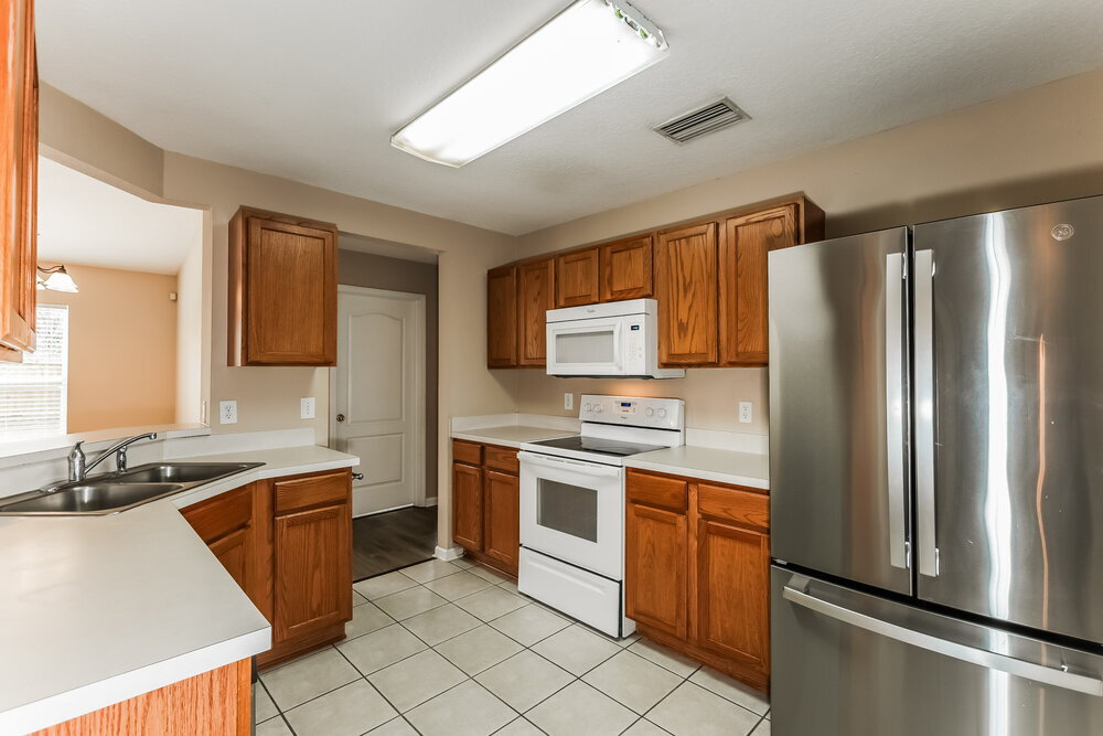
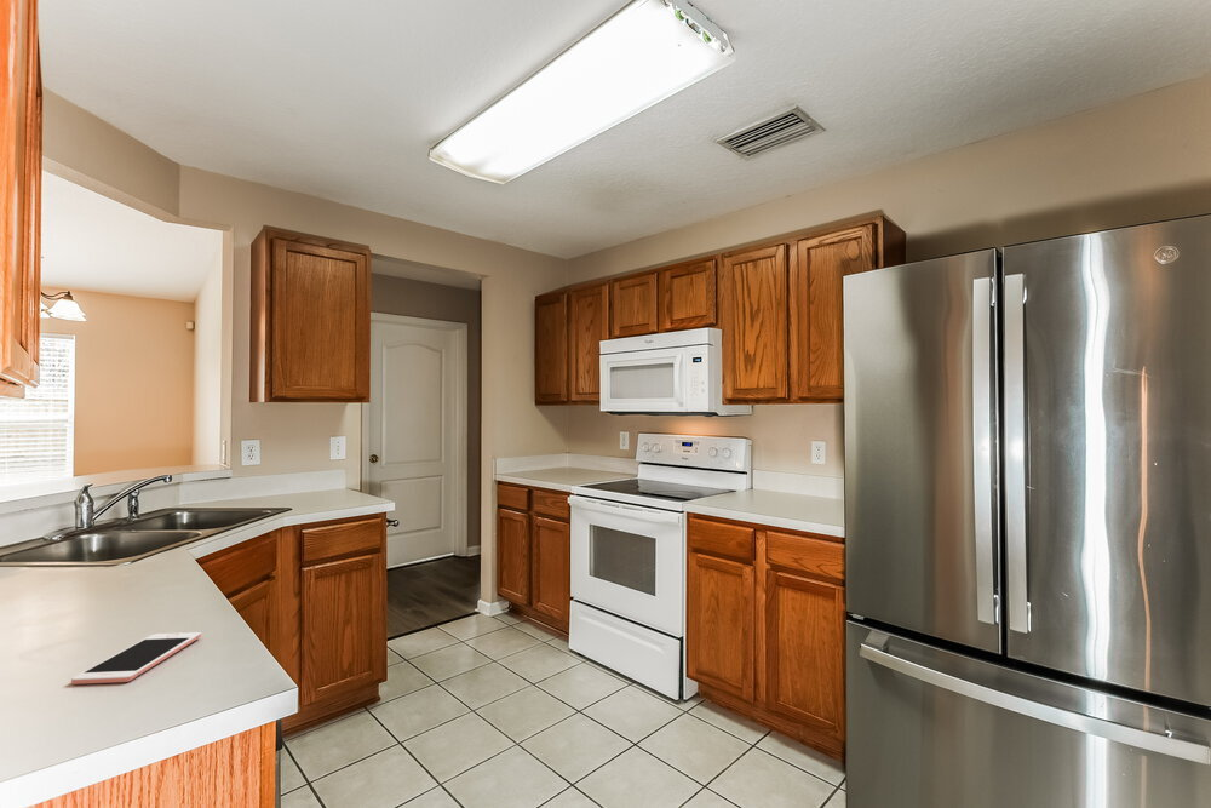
+ cell phone (142, 655)
